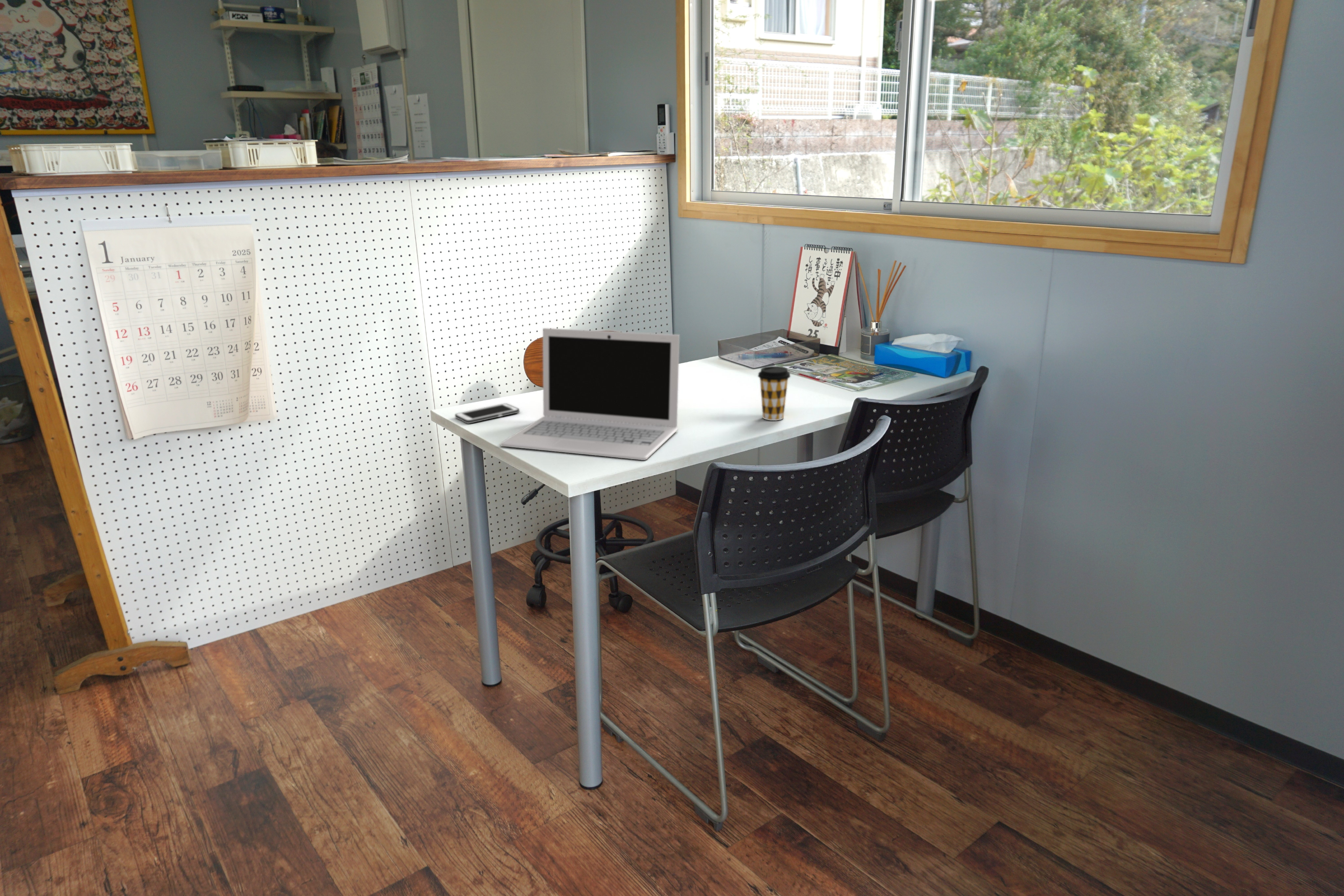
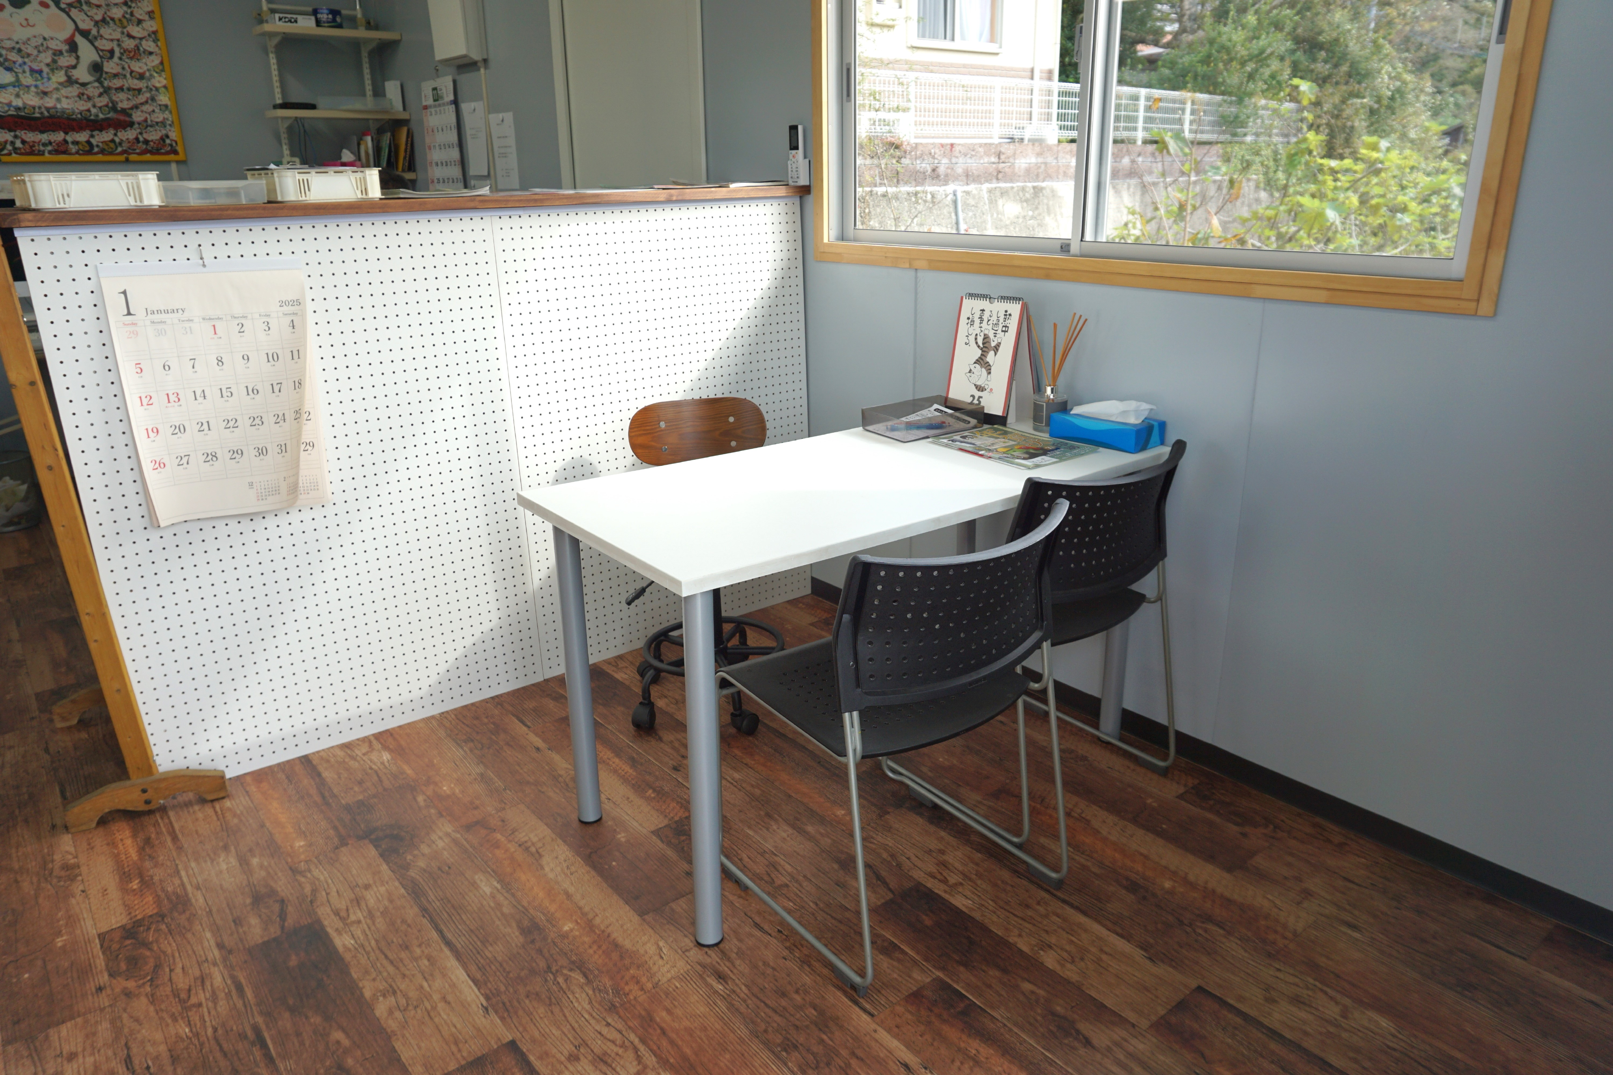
- laptop (591, 390)
- coffee cup (774, 393)
- cell phone (487, 413)
